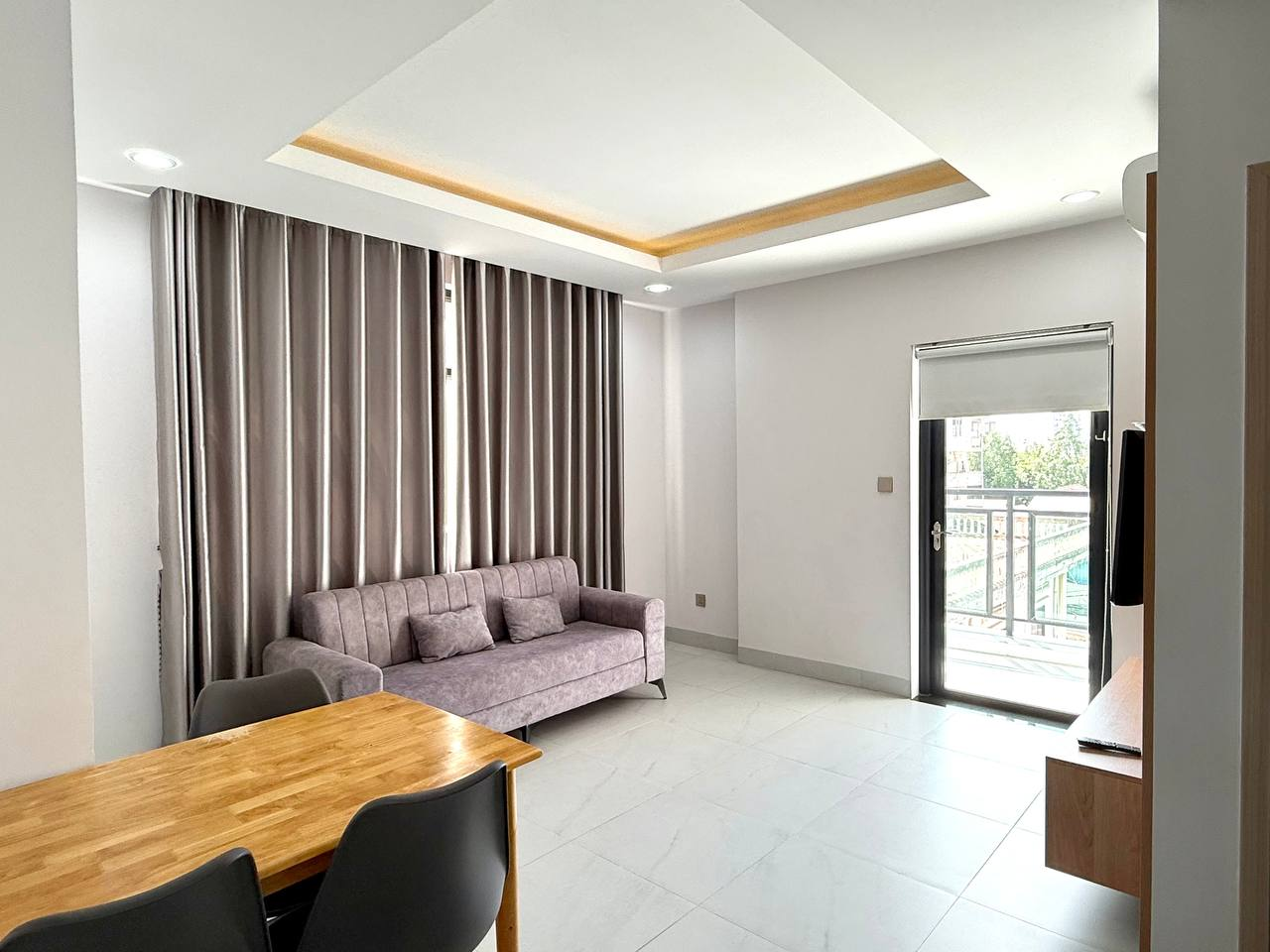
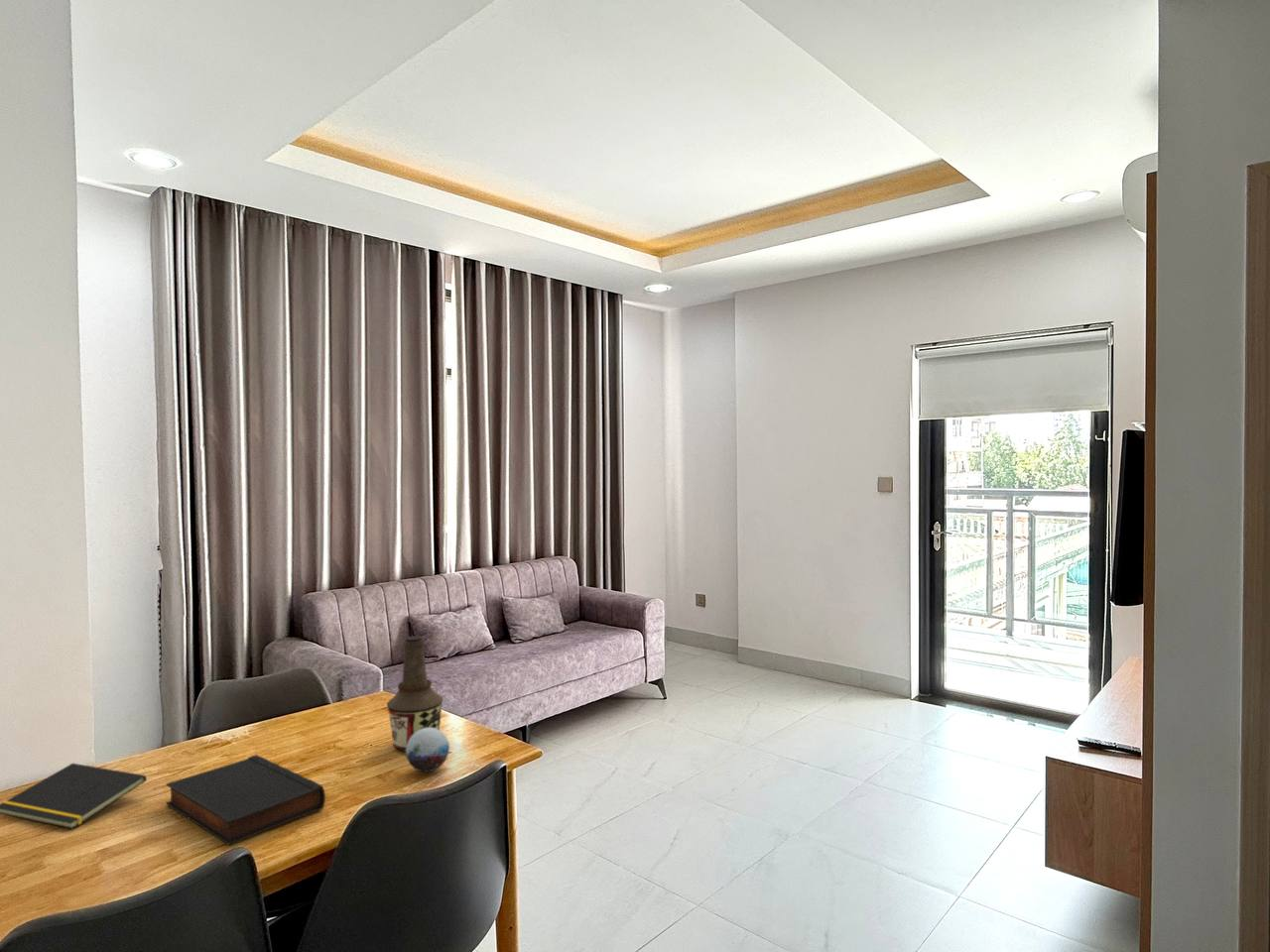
+ decorative orb (428, 749)
+ notepad (72, 793)
+ bottle (414, 690)
+ book (245, 794)
